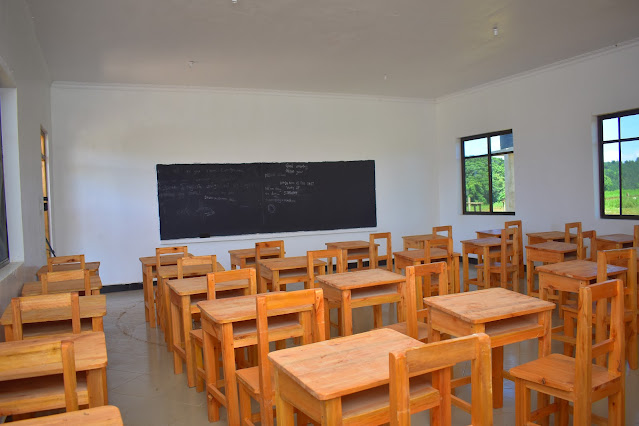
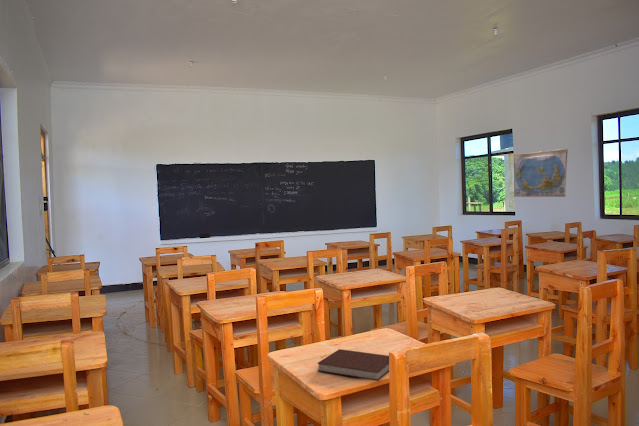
+ world map (538, 174)
+ notebook (357, 363)
